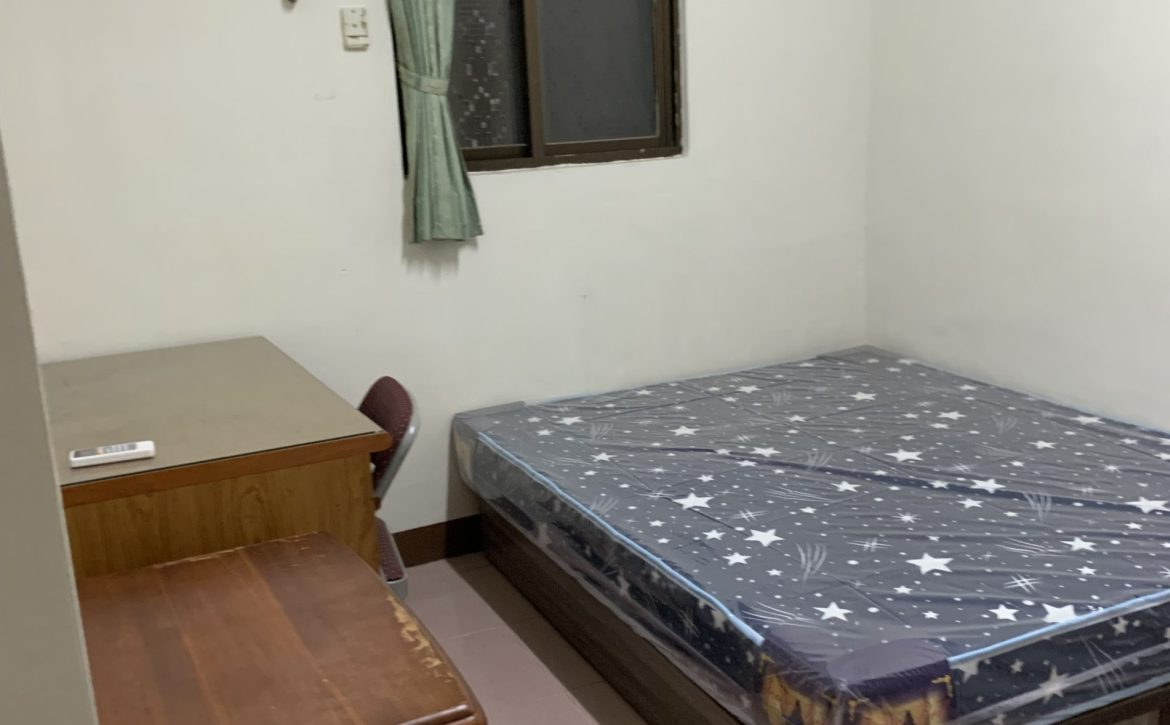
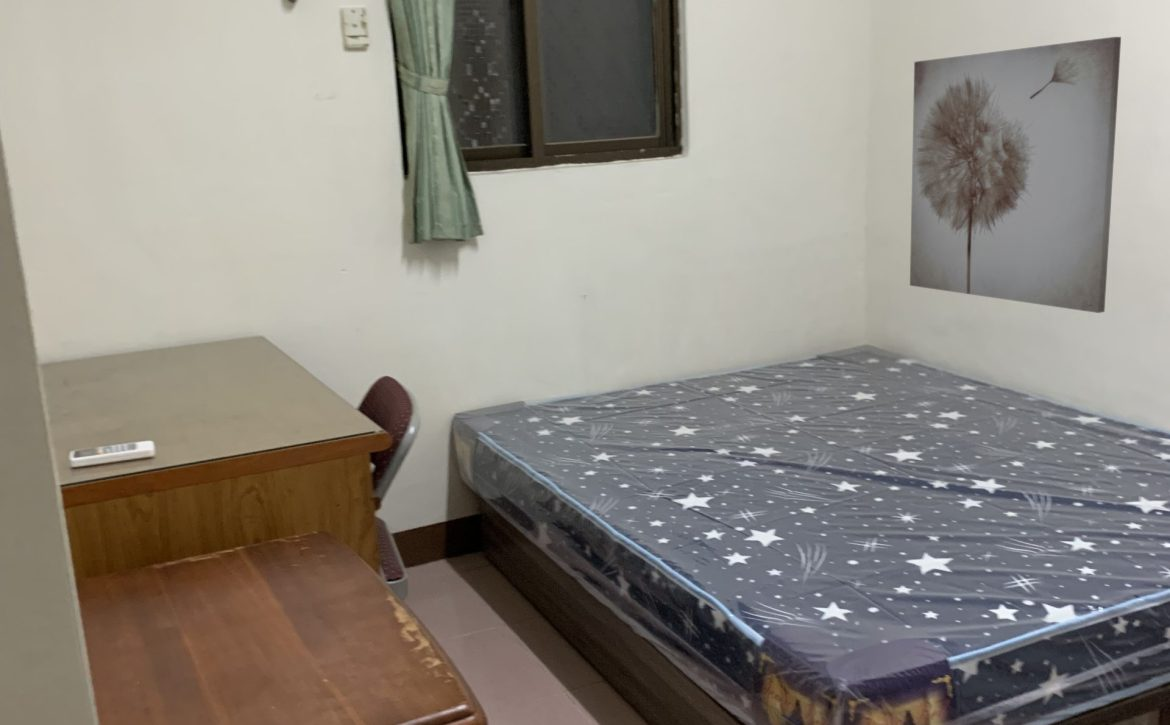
+ wall art (1001, 177)
